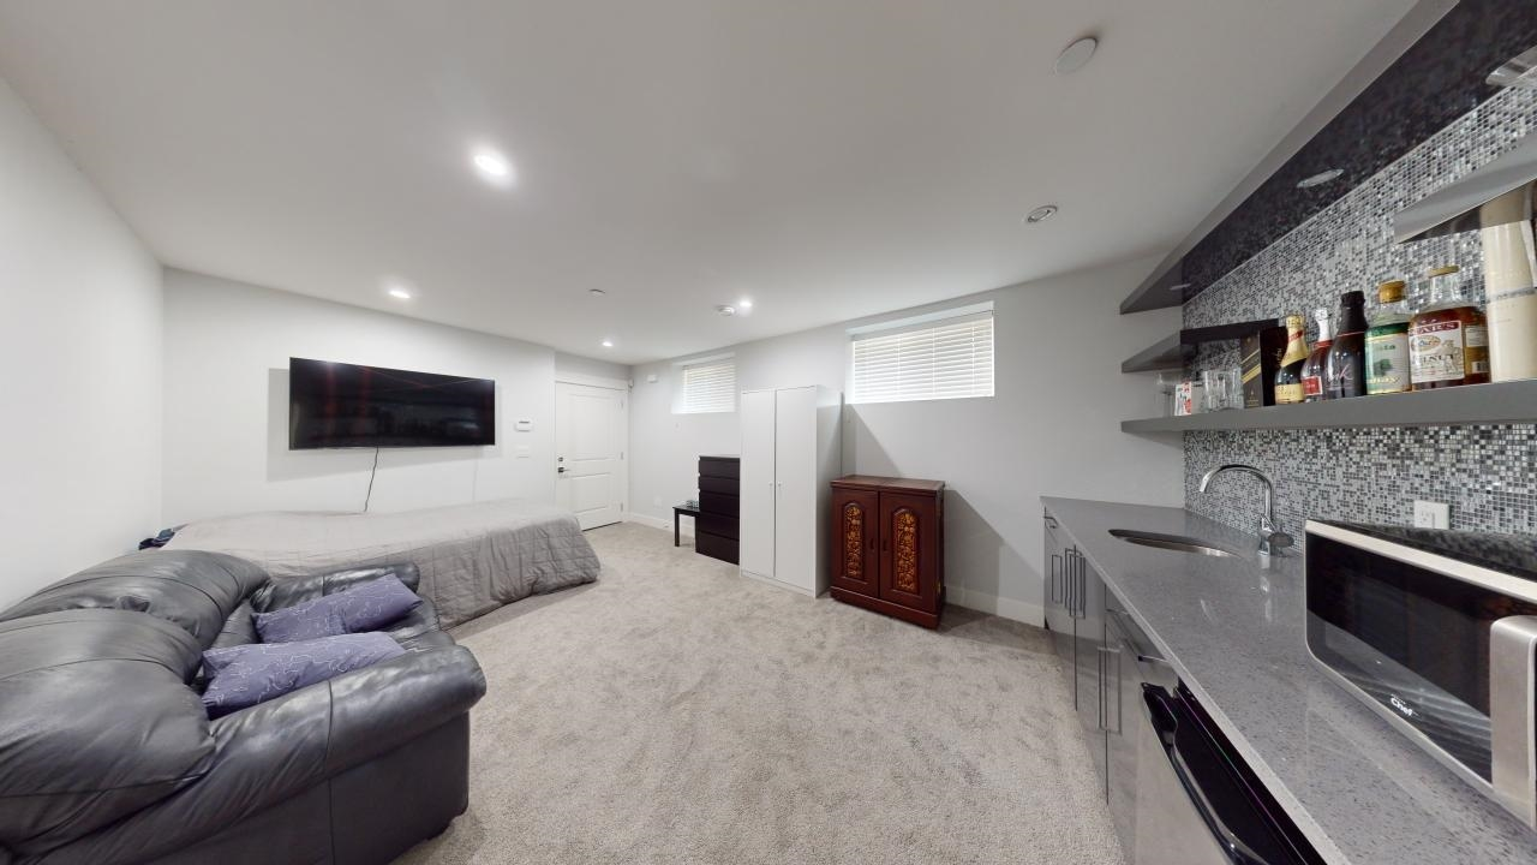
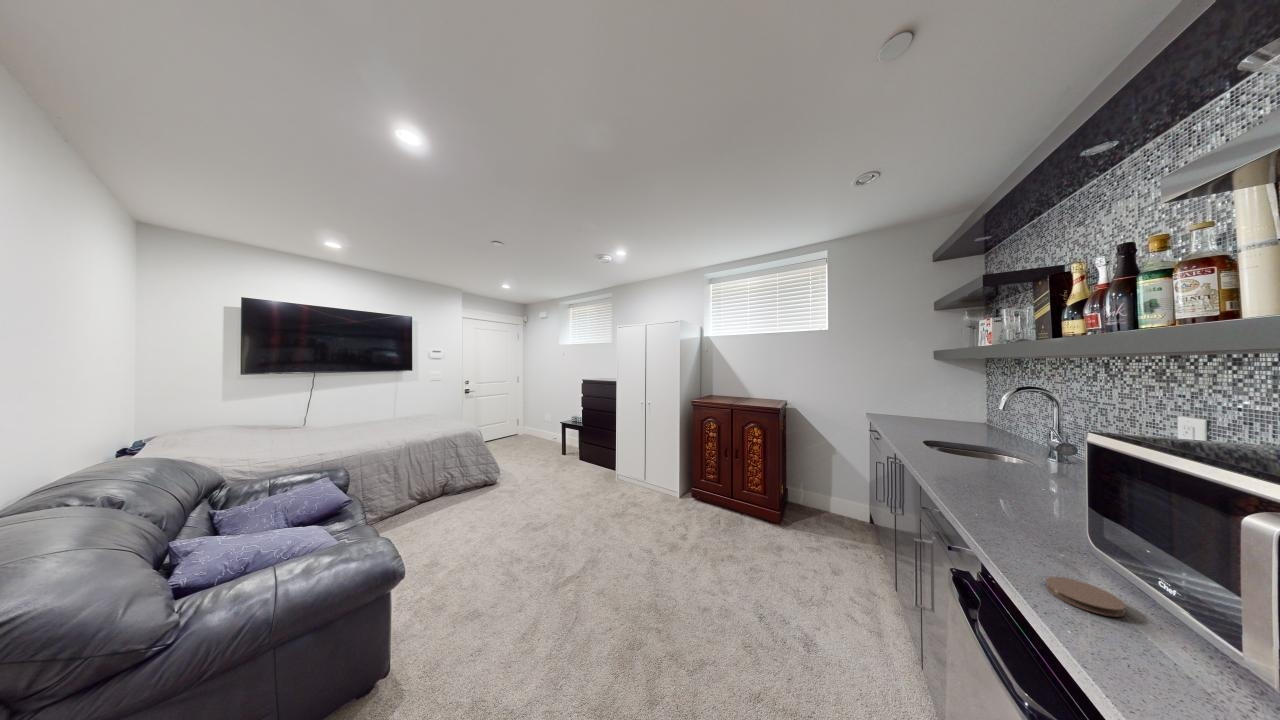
+ coaster (1083, 595)
